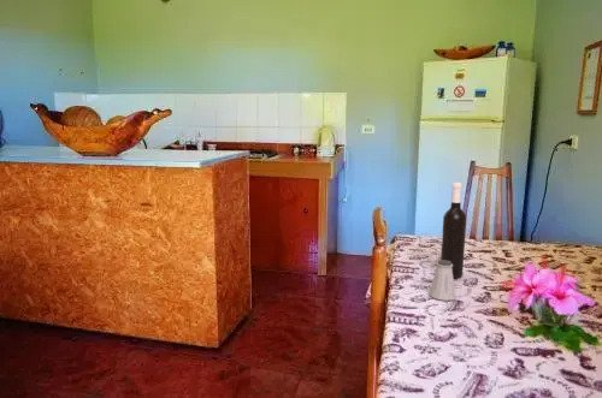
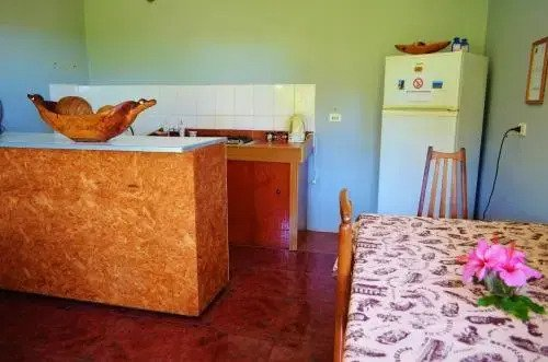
- saltshaker (443, 278)
- wine bottle (454, 228)
